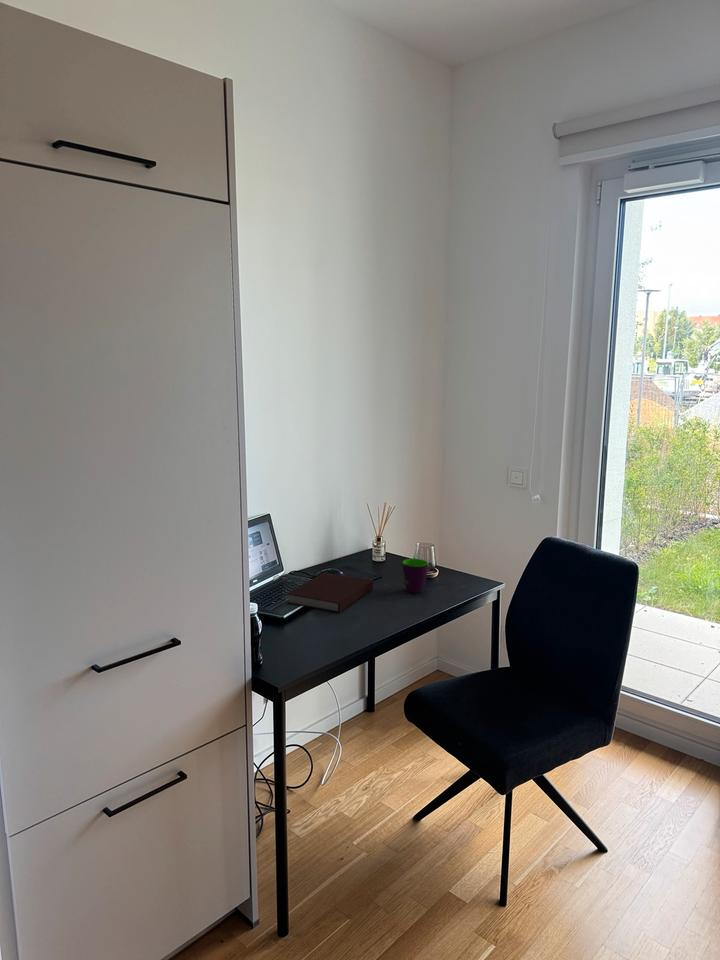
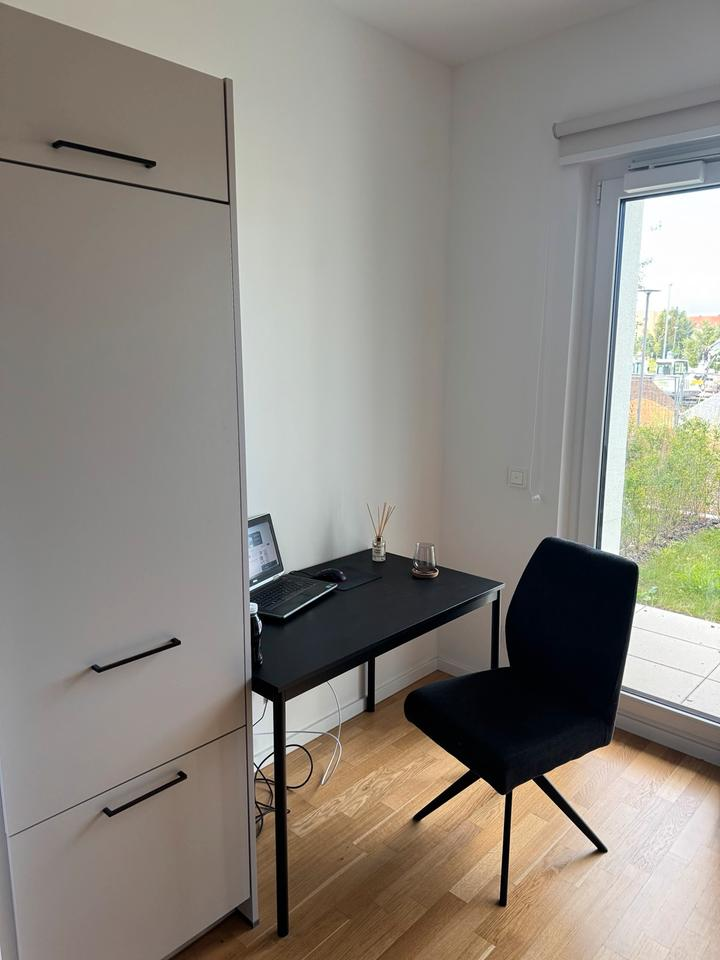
- notebook (331, 591)
- mug (413, 575)
